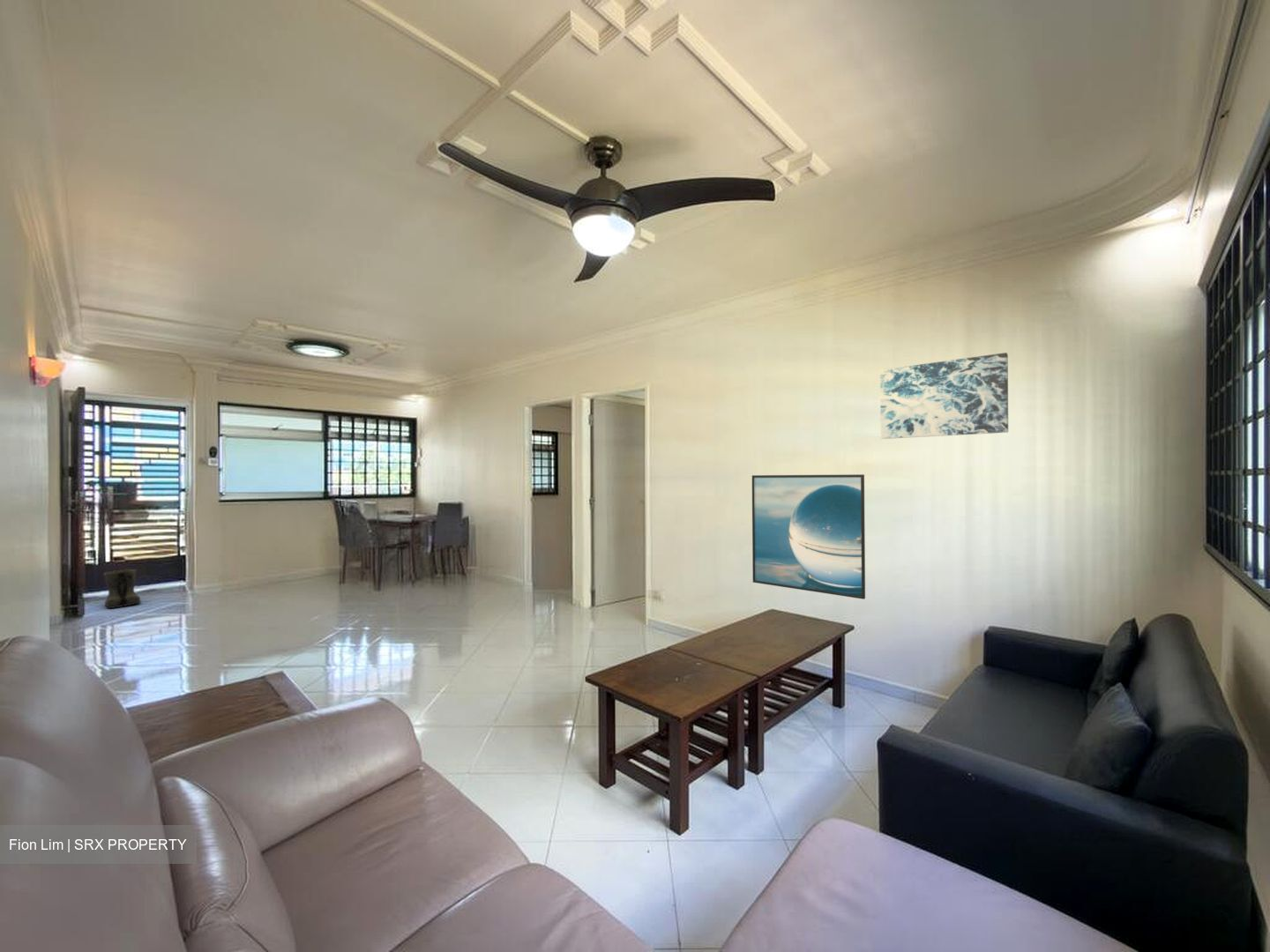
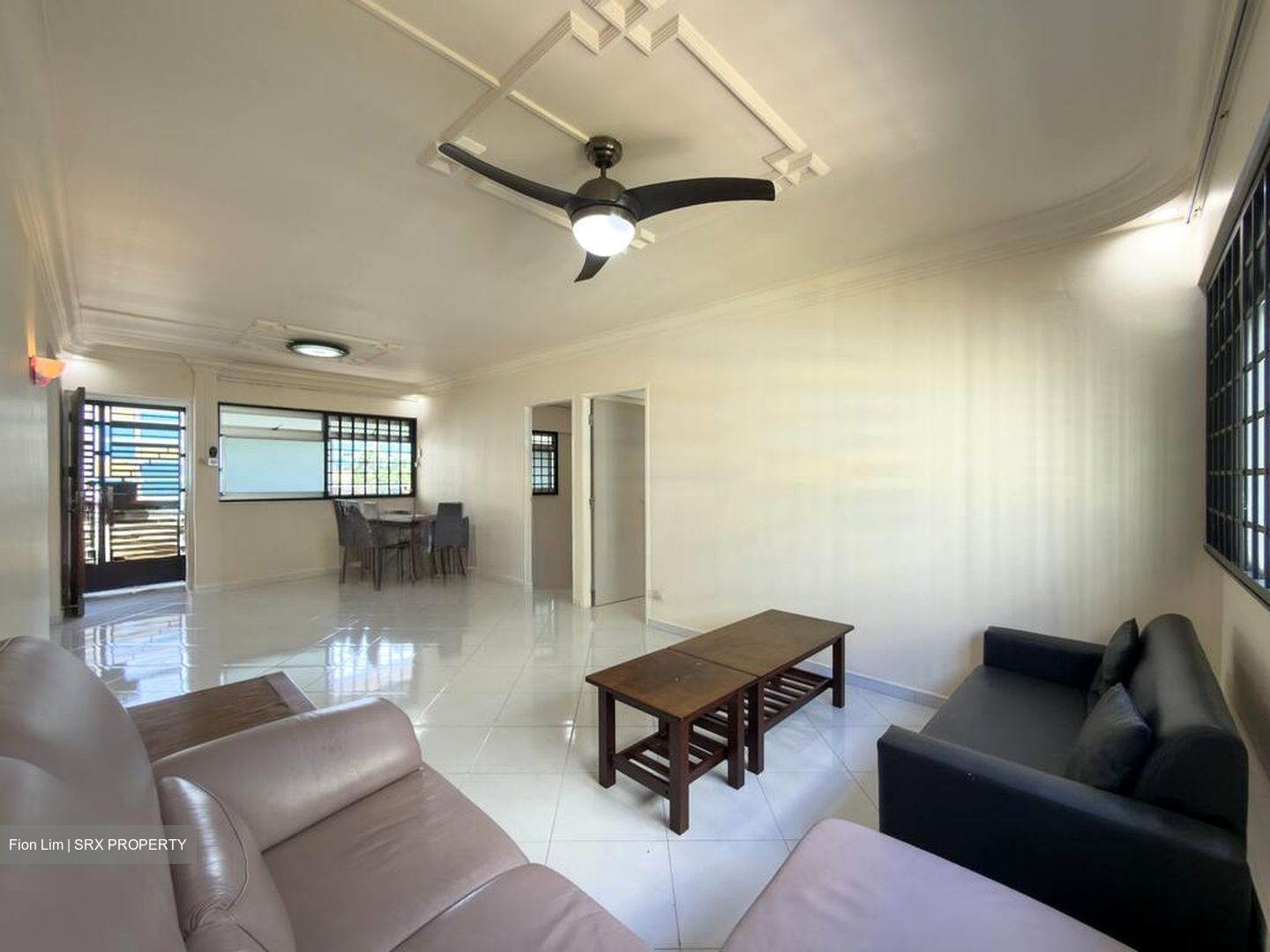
- wall art (939, 398)
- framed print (804, 532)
- boots (121, 587)
